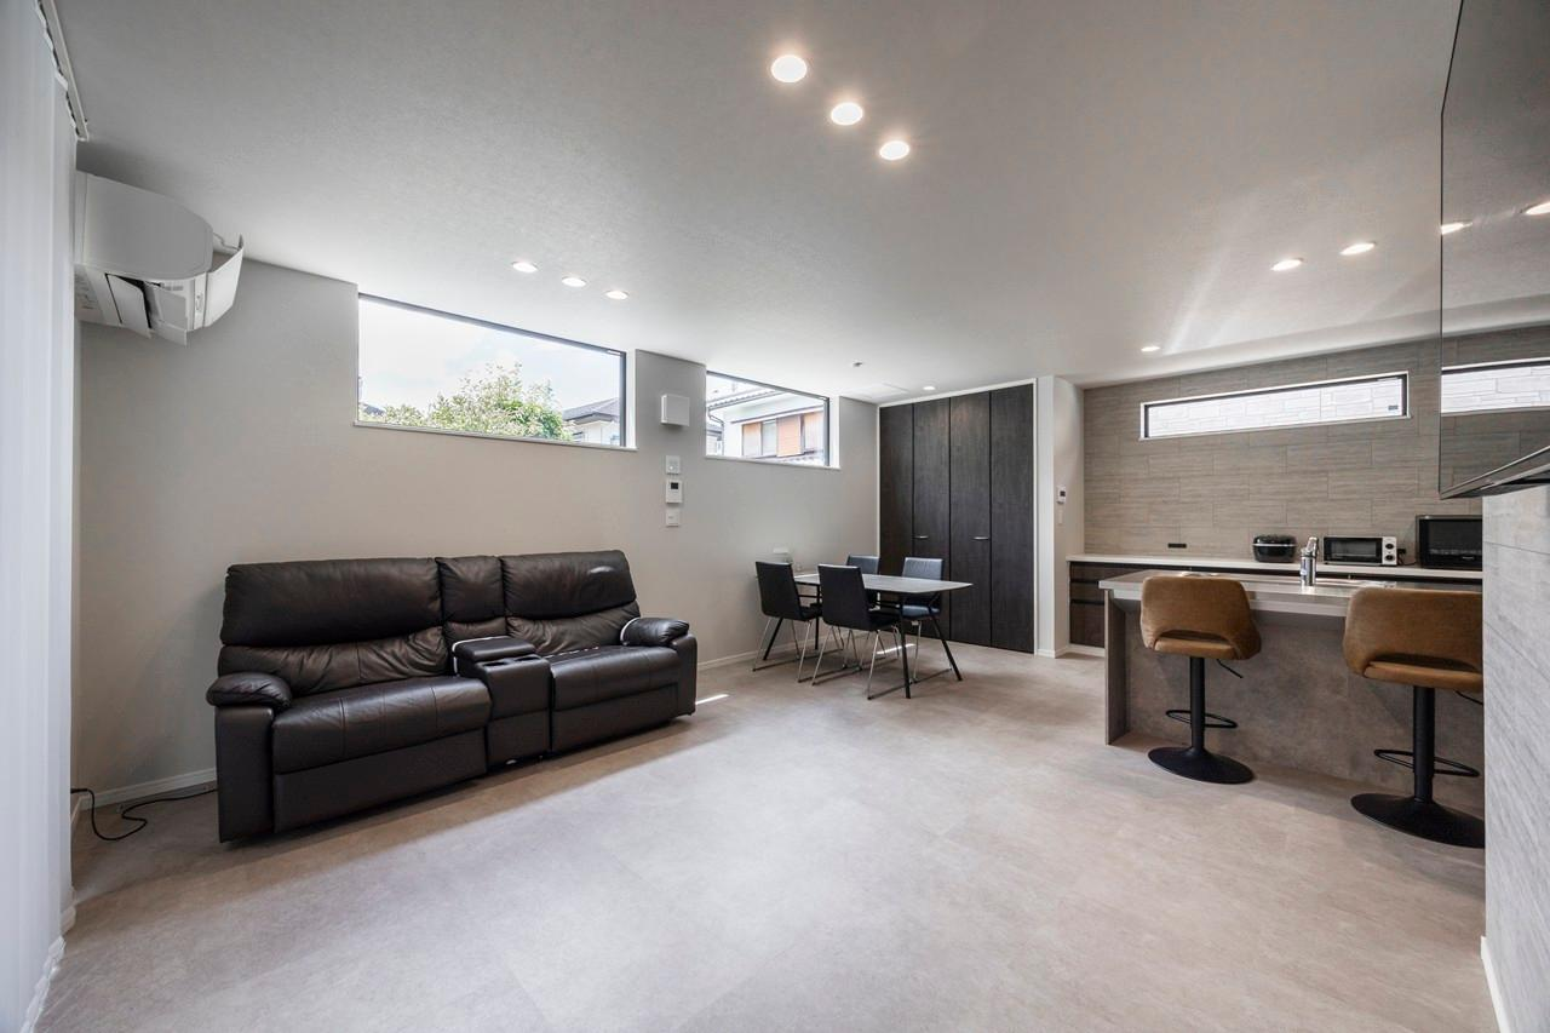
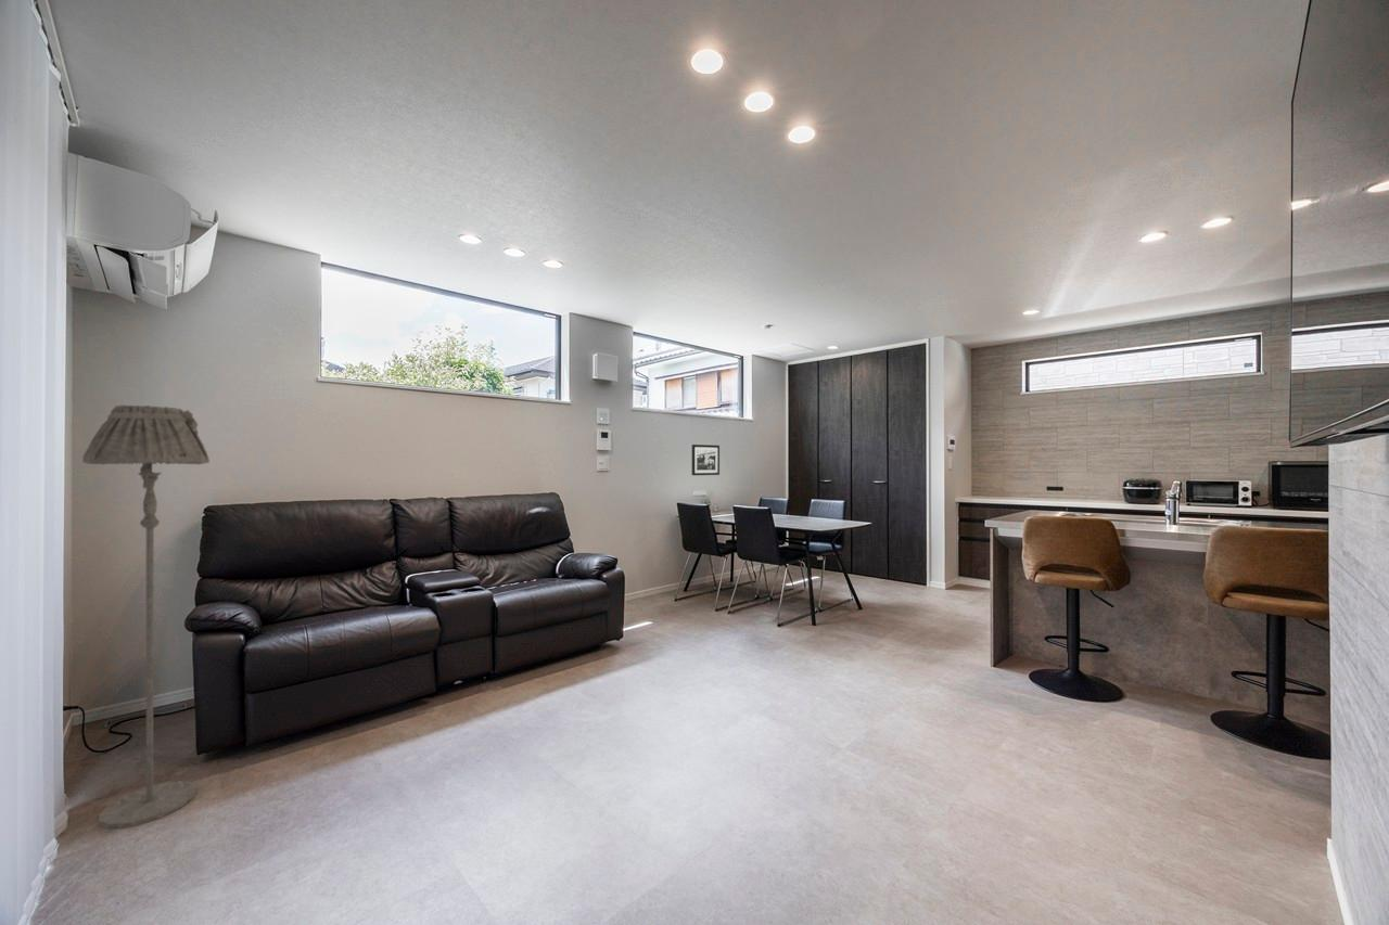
+ floor lamp (149, 606)
+ picture frame (705, 460)
